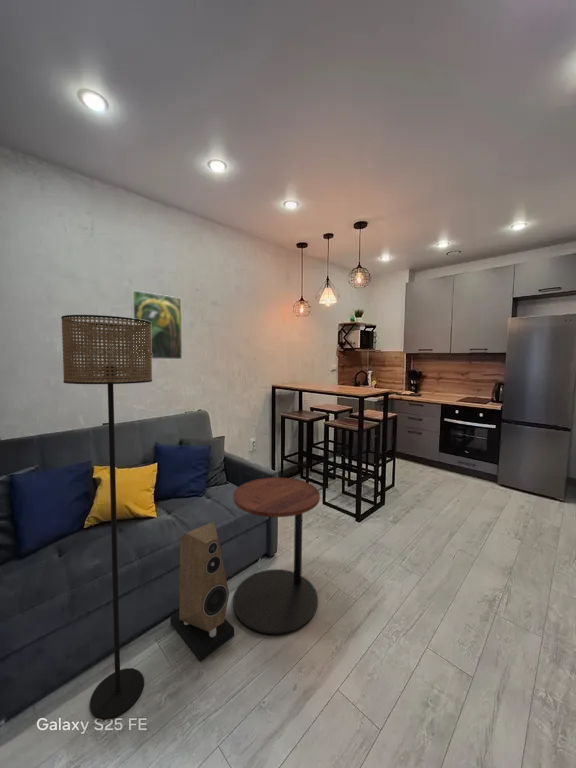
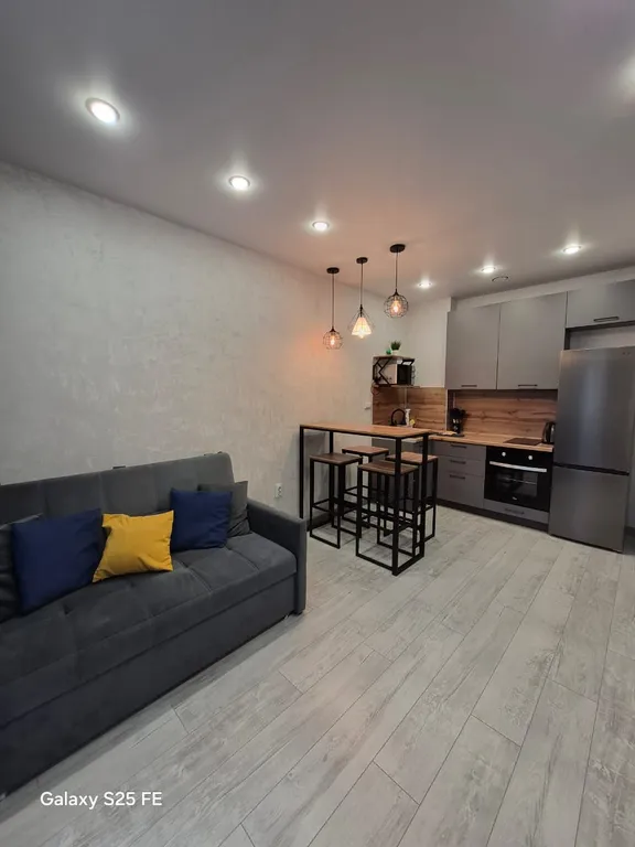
- speaker (201, 579)
- side table (294, 546)
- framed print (158, 326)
- floor lamp (113, 514)
